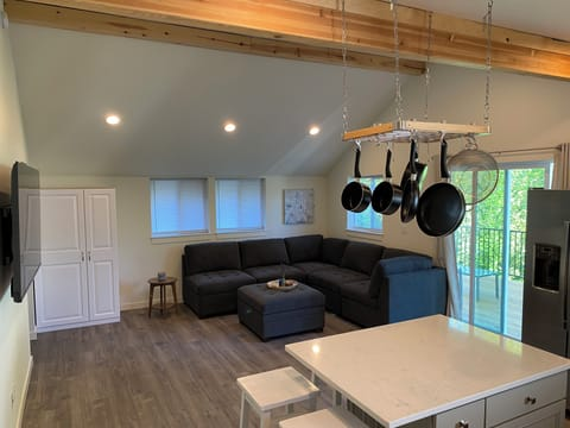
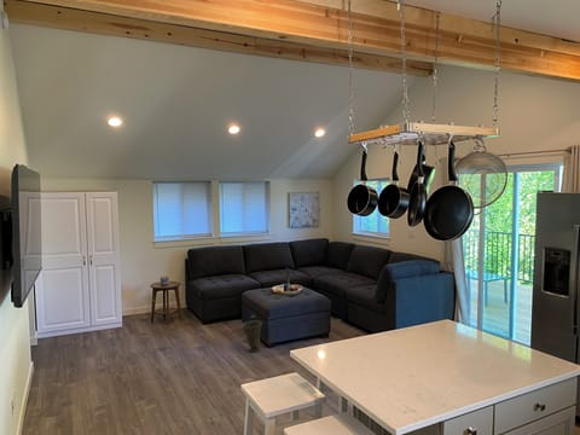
+ vase (251, 336)
